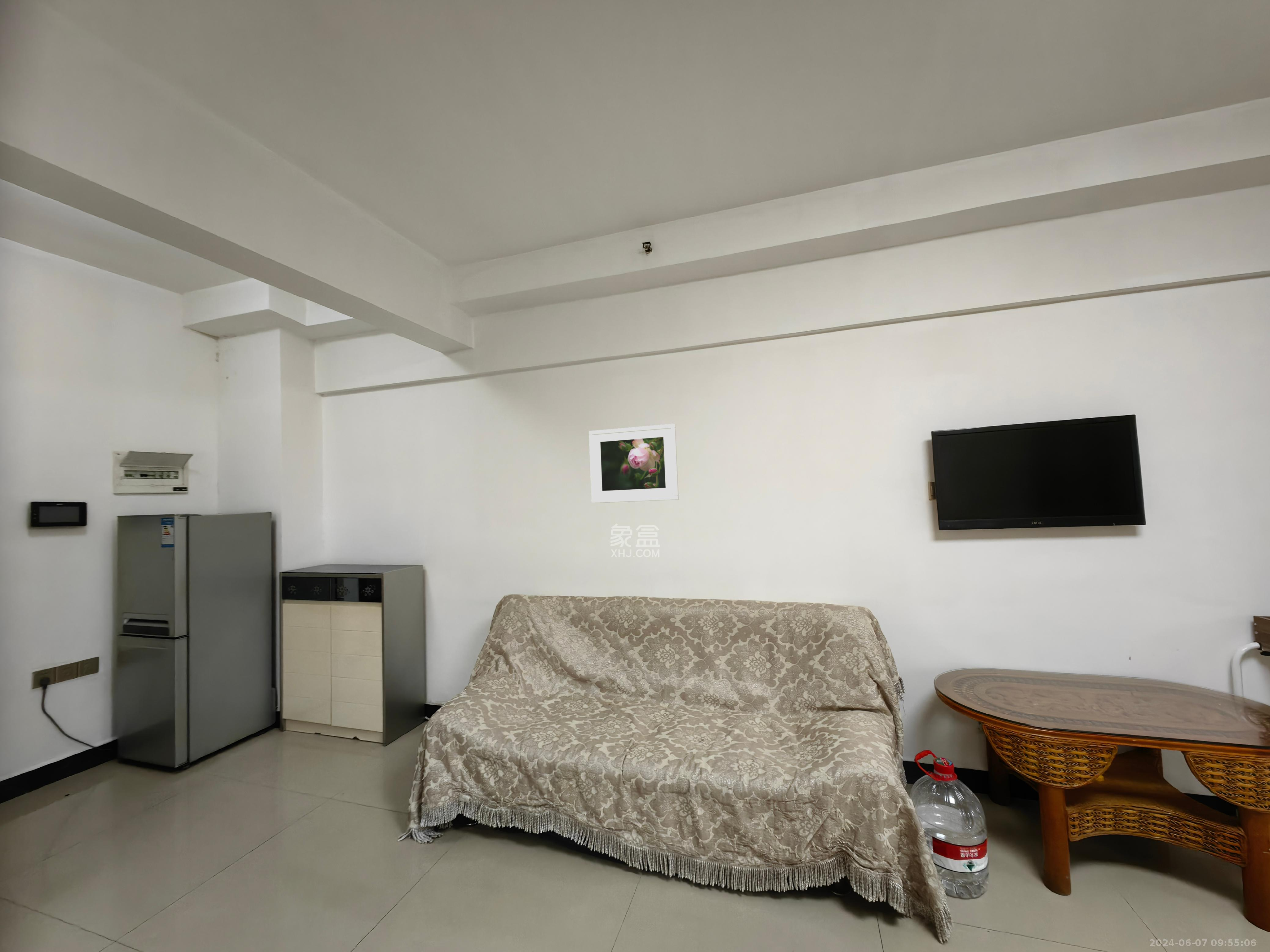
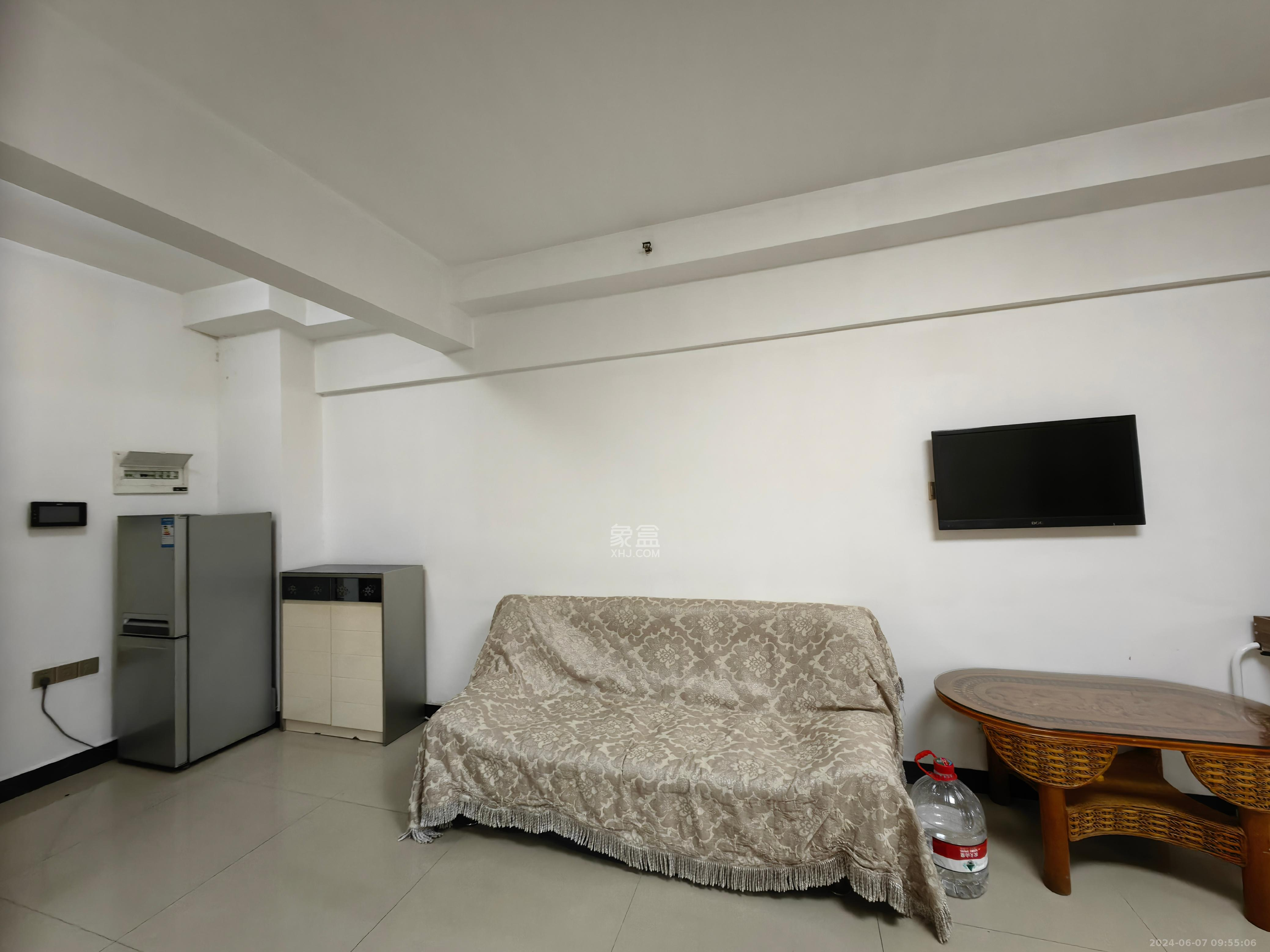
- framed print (633, 464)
